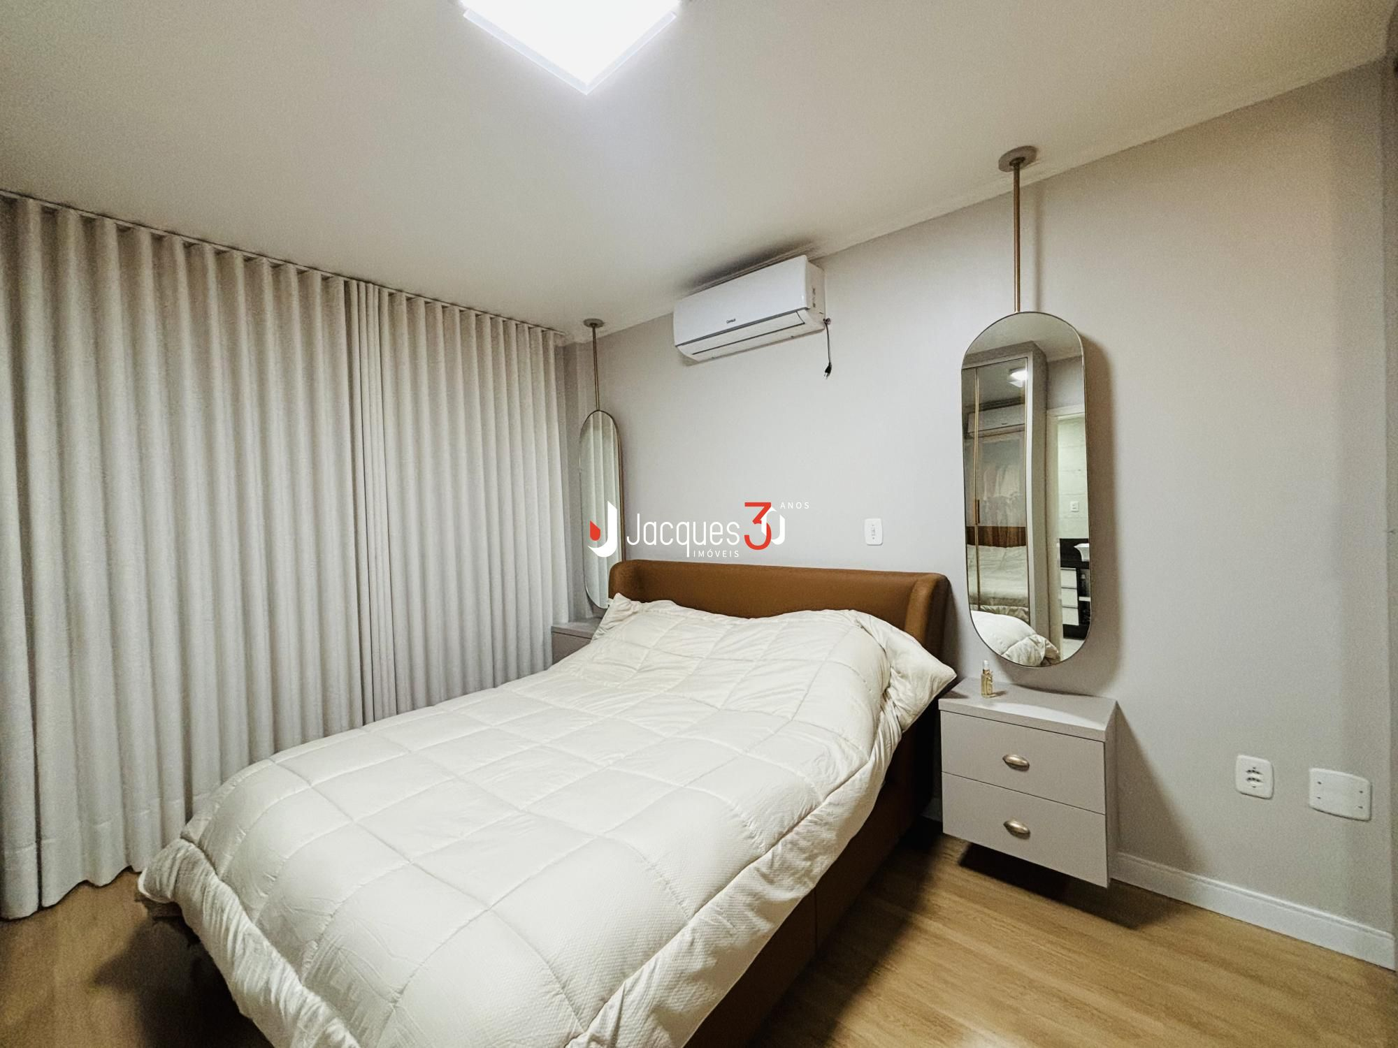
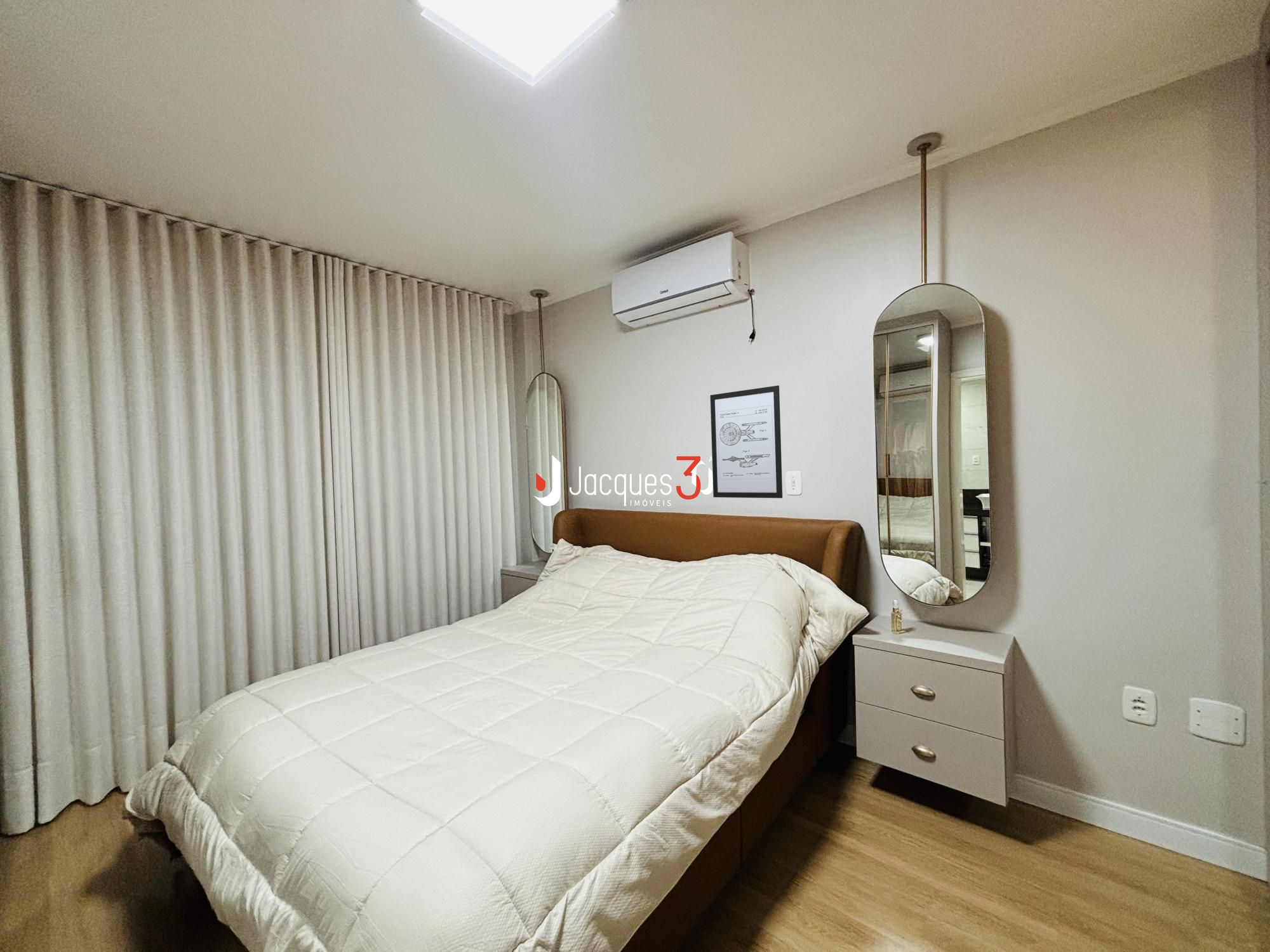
+ wall art (744, 444)
